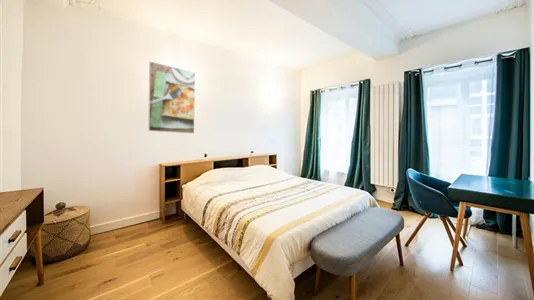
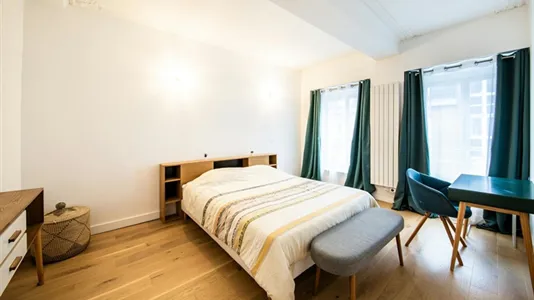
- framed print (173, 100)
